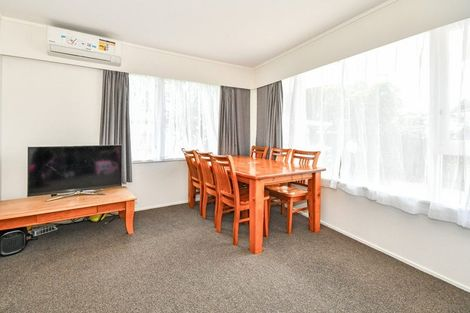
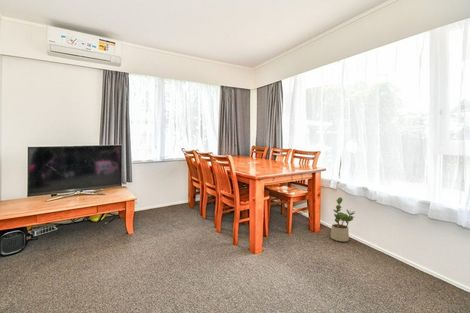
+ potted plant (342, 218)
